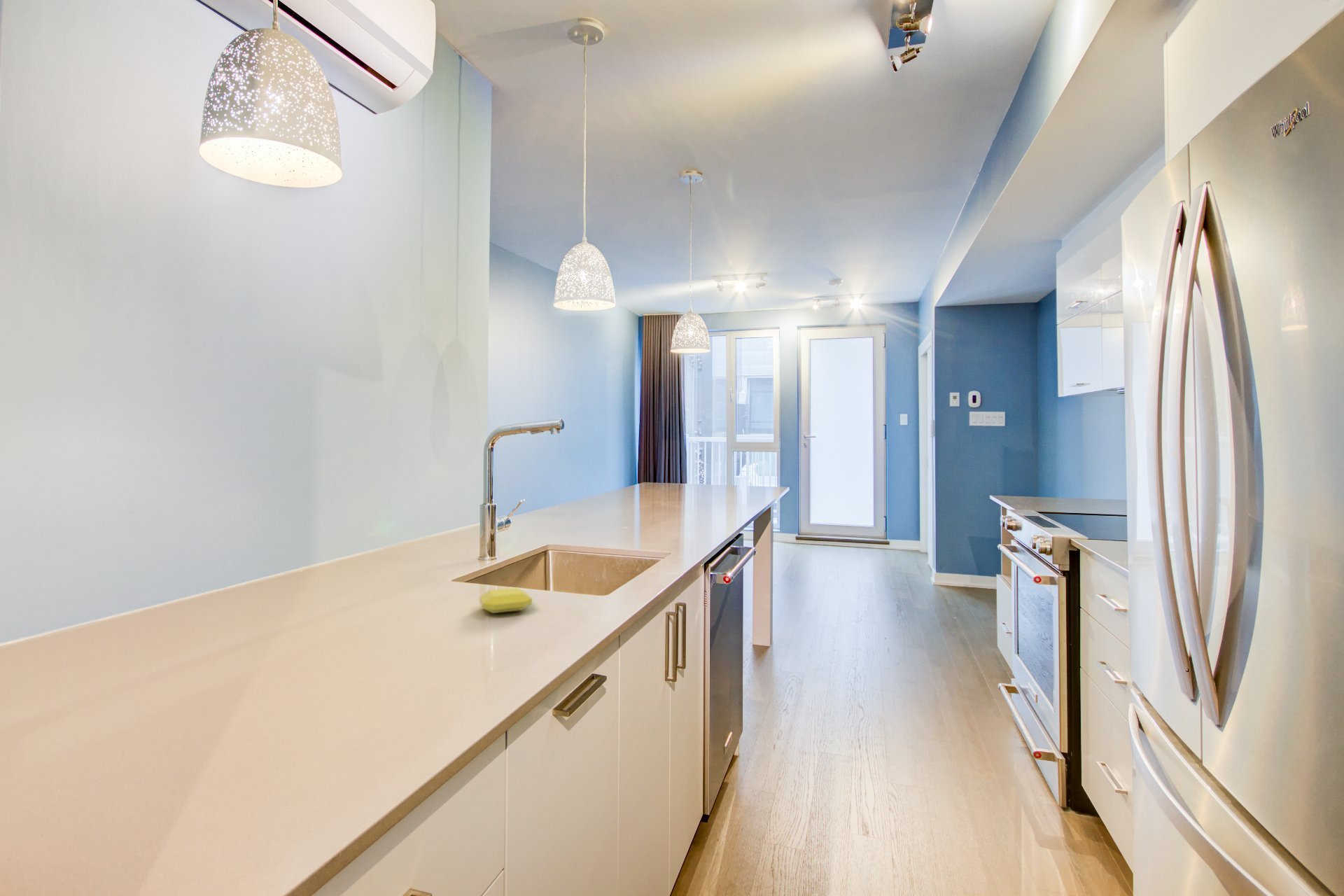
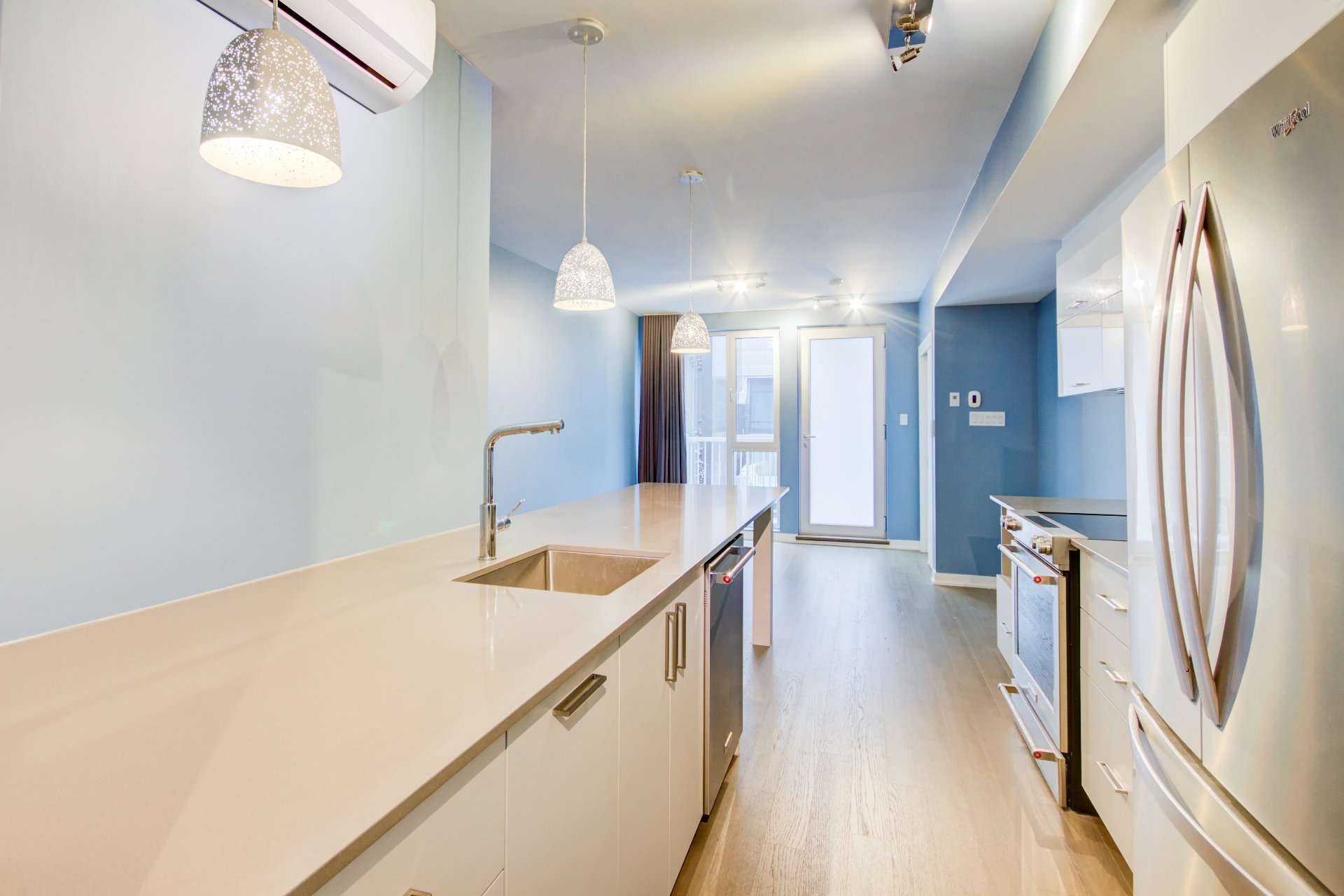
- soap bar (505, 600)
